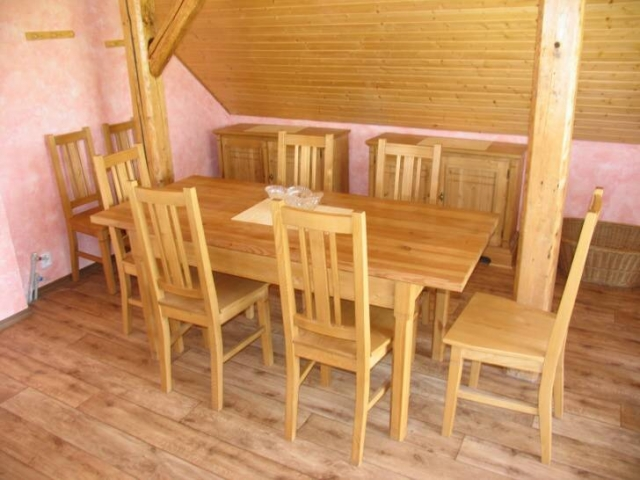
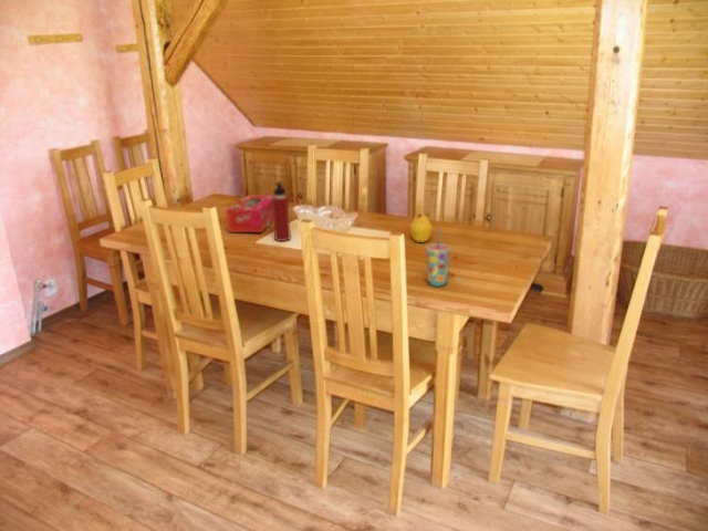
+ tissue box (253, 212)
+ fruit (420, 227)
+ cup (437, 256)
+ water bottle (280, 210)
